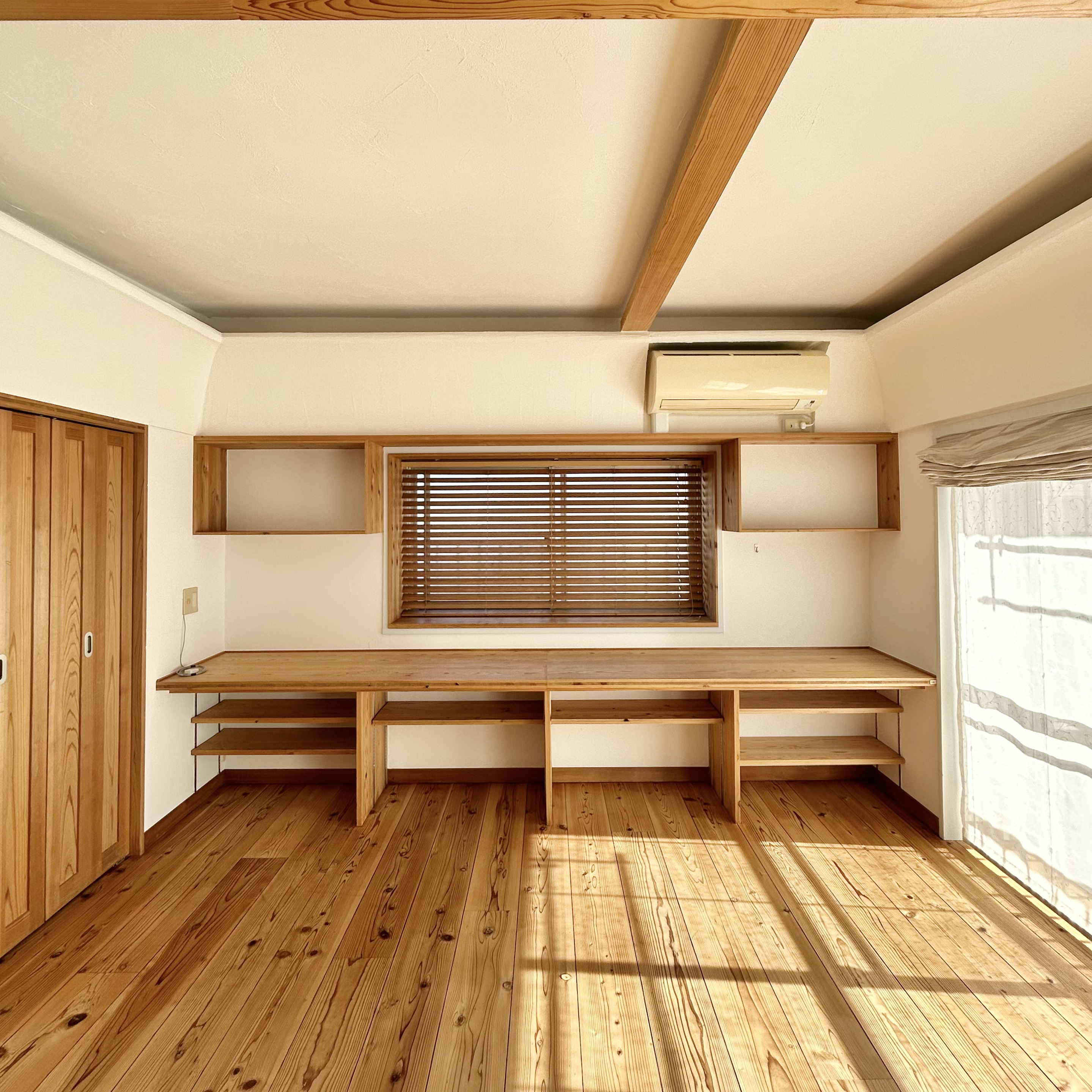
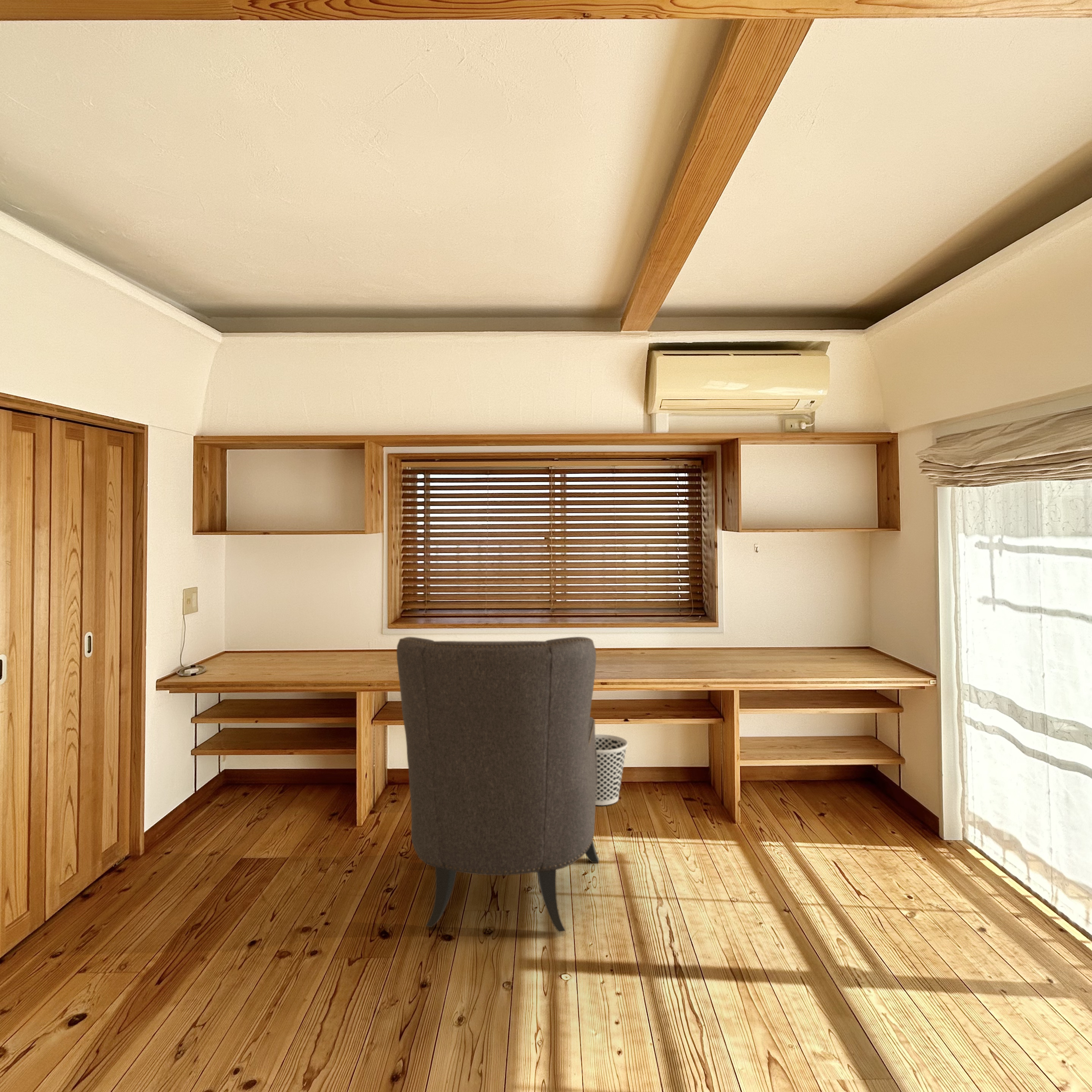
+ wastebasket (599, 770)
+ chair (502, 765)
